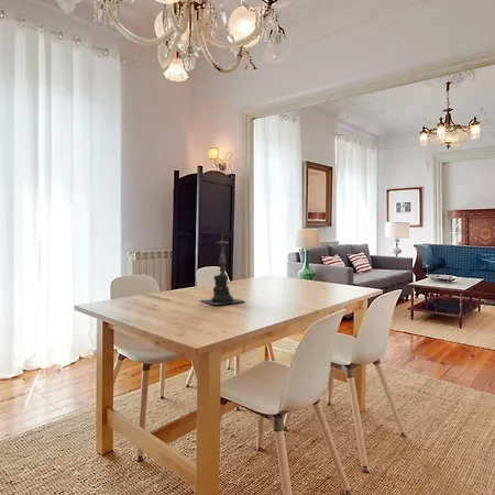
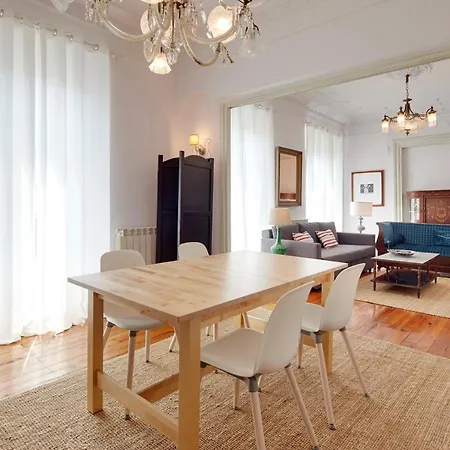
- candle holder (222, 266)
